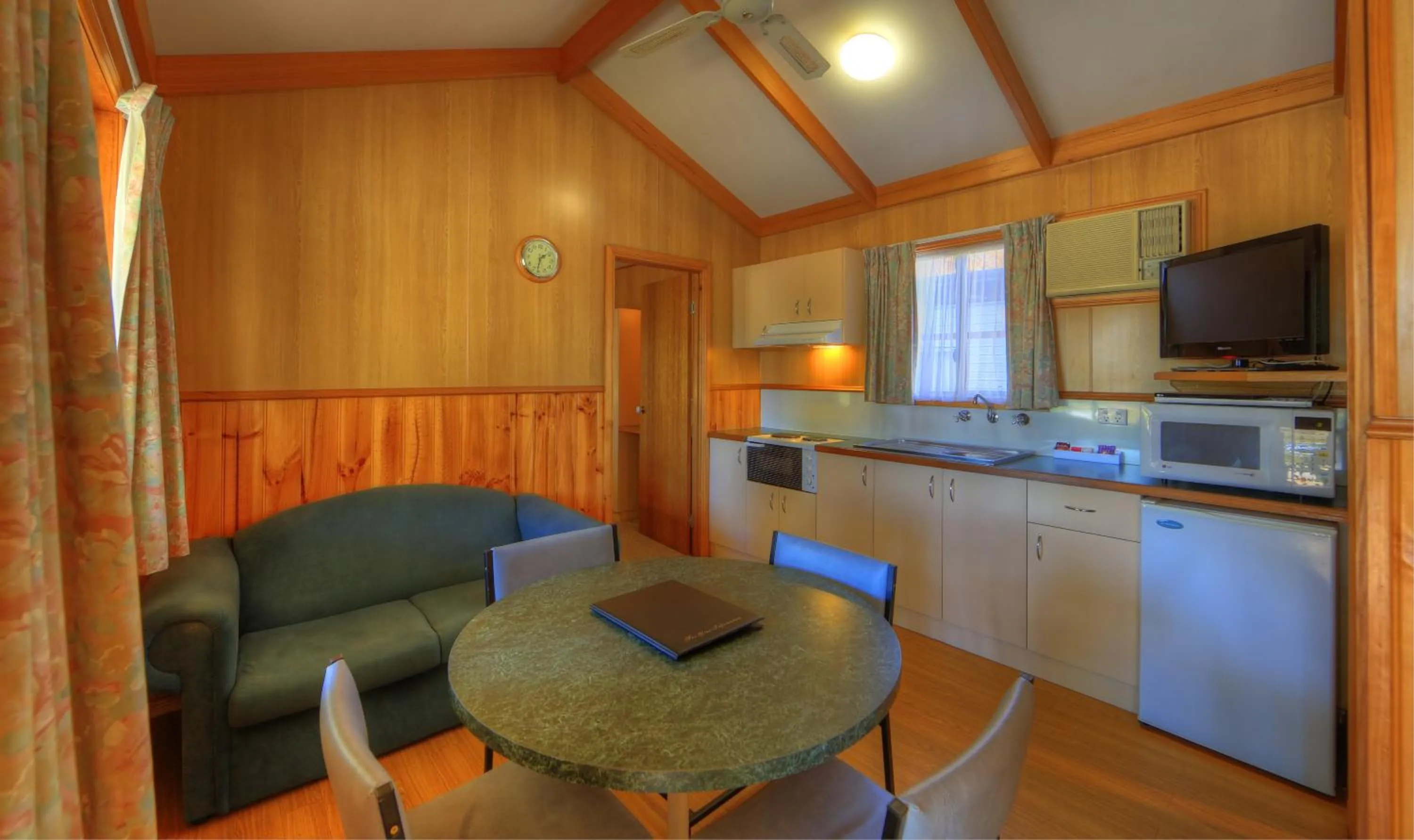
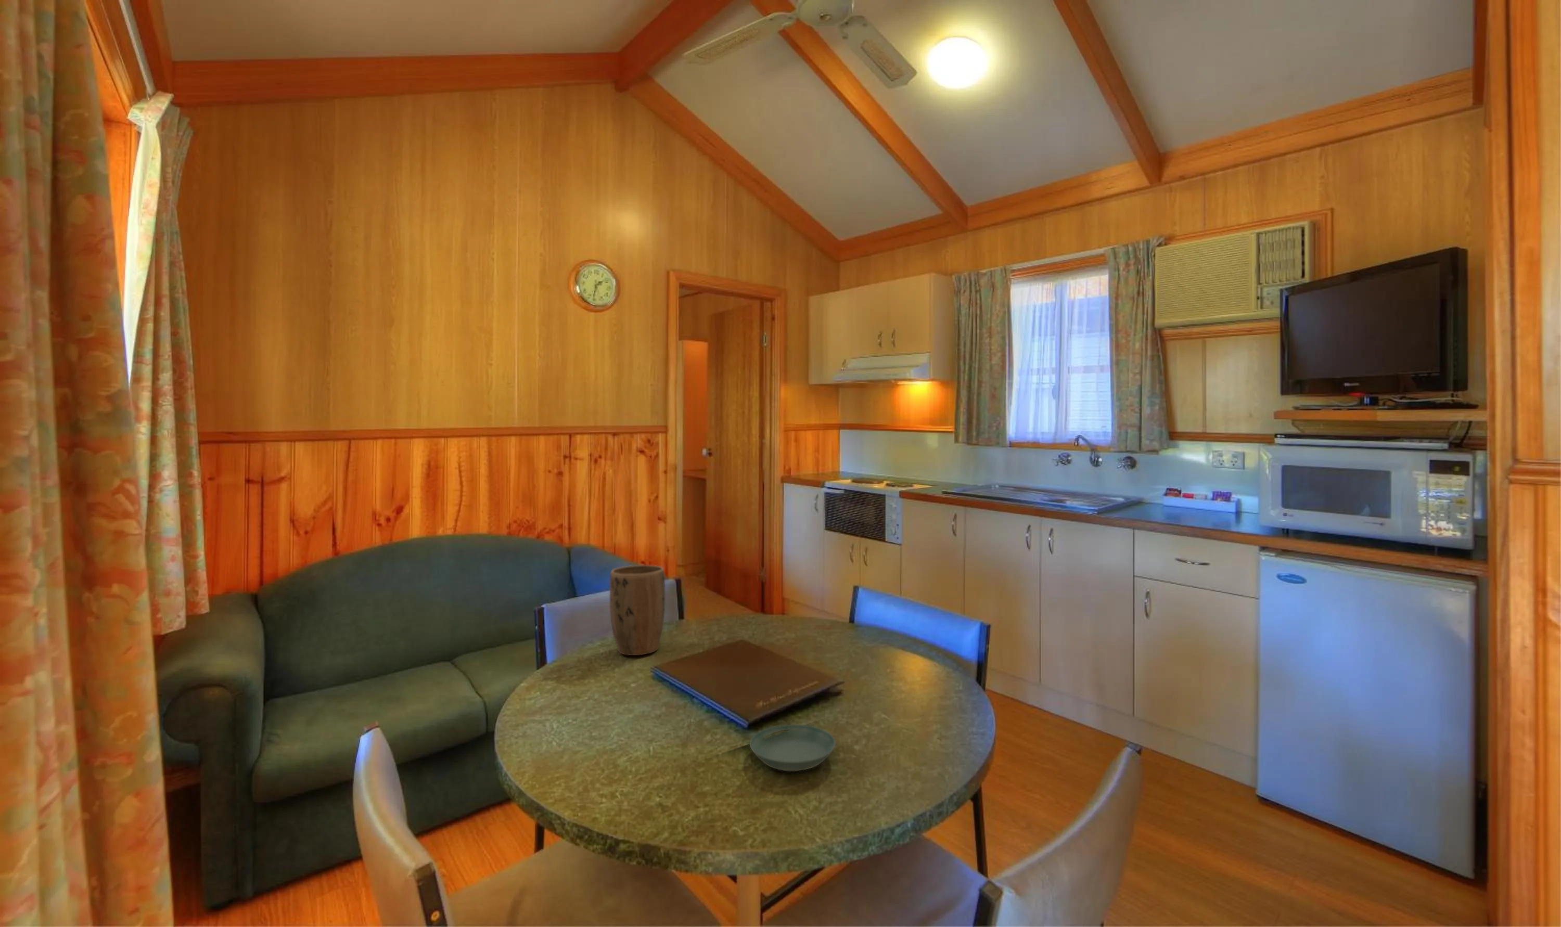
+ plant pot (638, 609)
+ saucer (793, 749)
